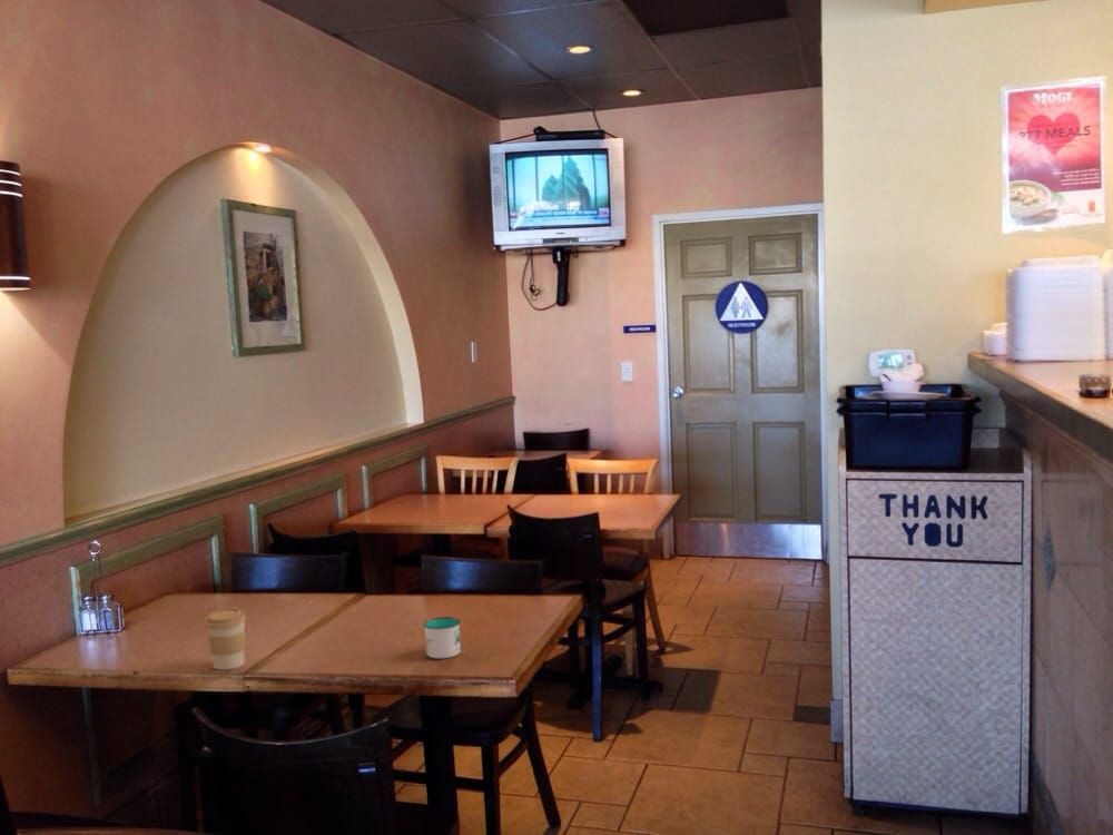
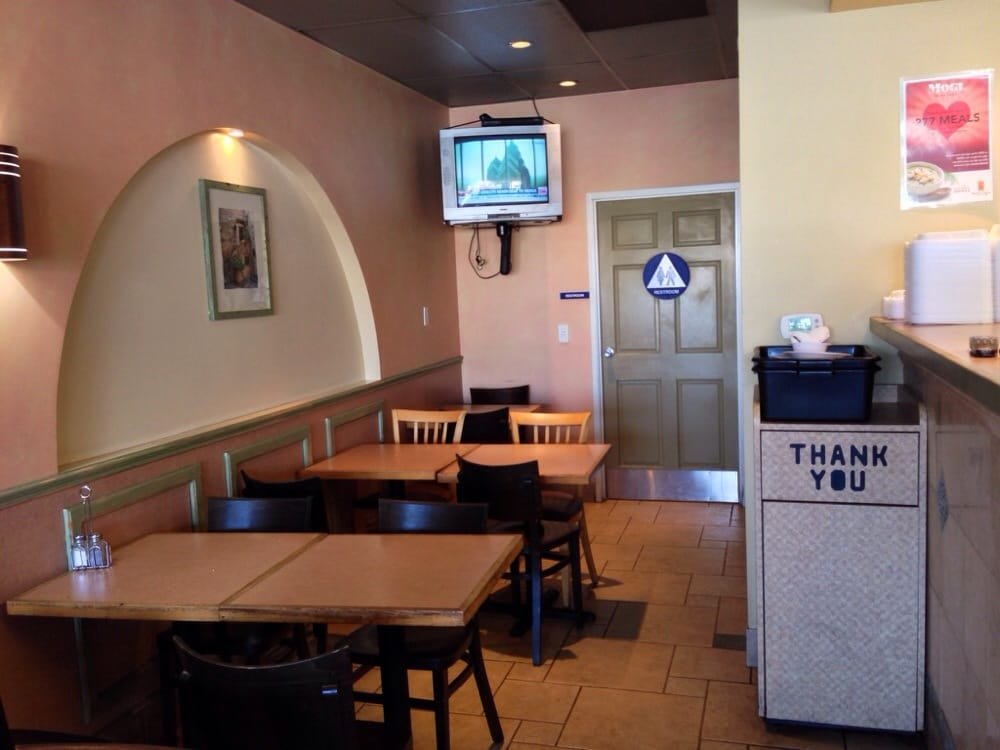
- mug (443, 636)
- coffee cup (226, 638)
